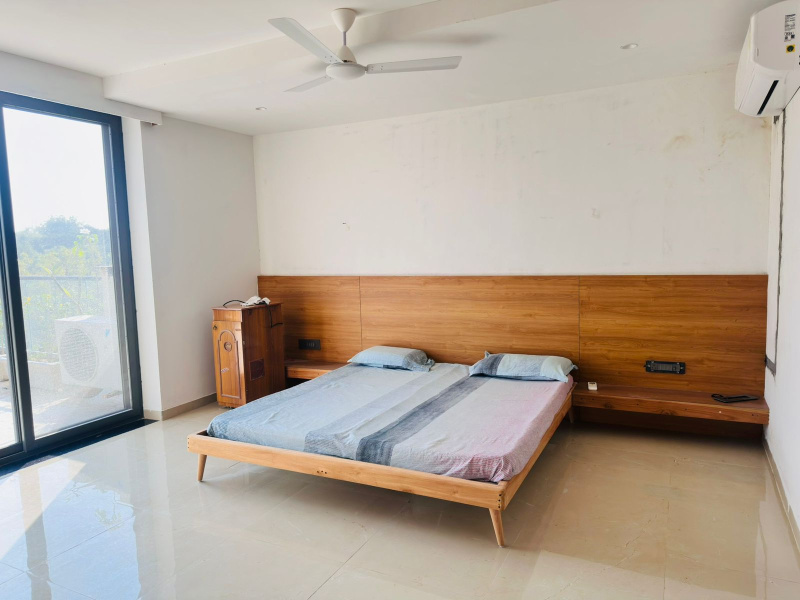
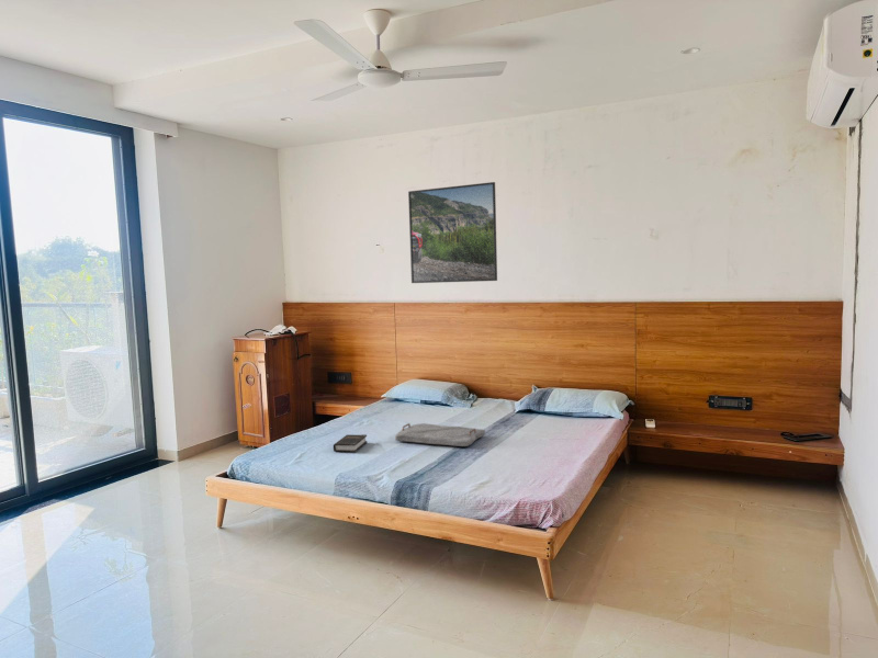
+ hardback book (350, 442)
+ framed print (451, 235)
+ serving tray (441, 431)
